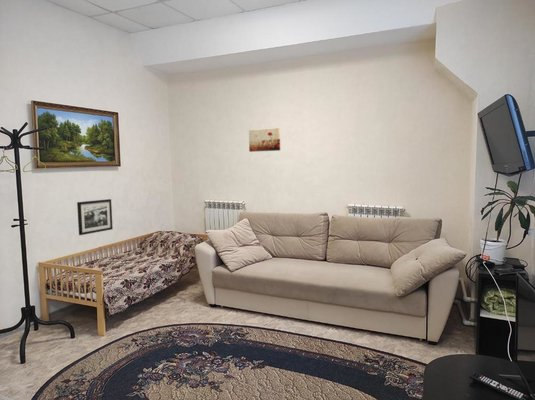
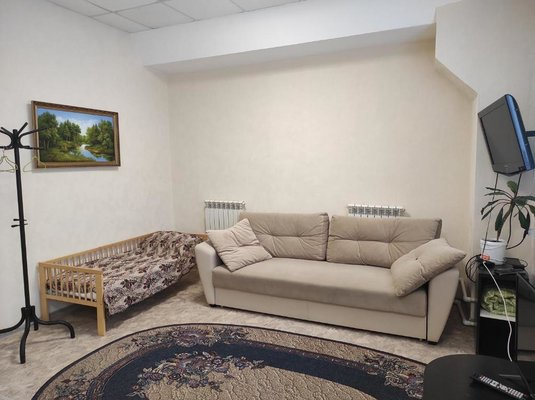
- wall art (264, 140)
- picture frame (95, 216)
